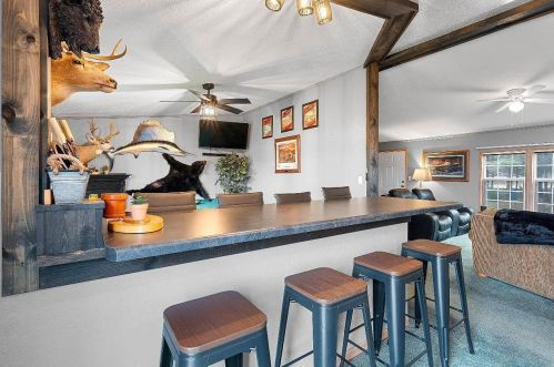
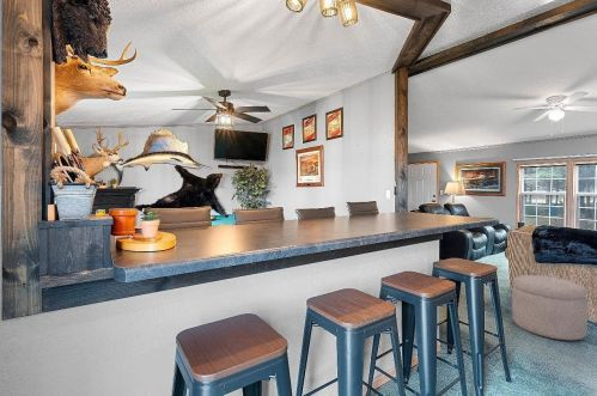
+ ottoman (547, 304)
